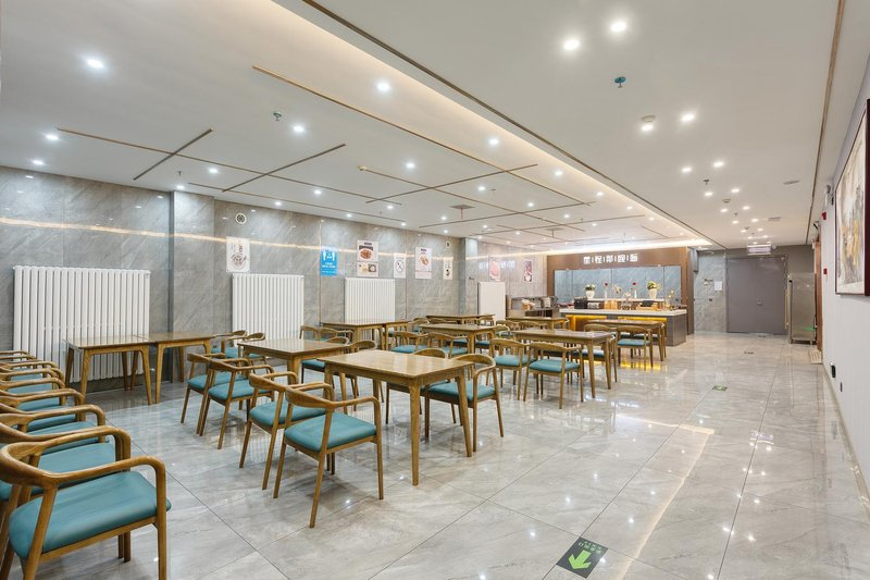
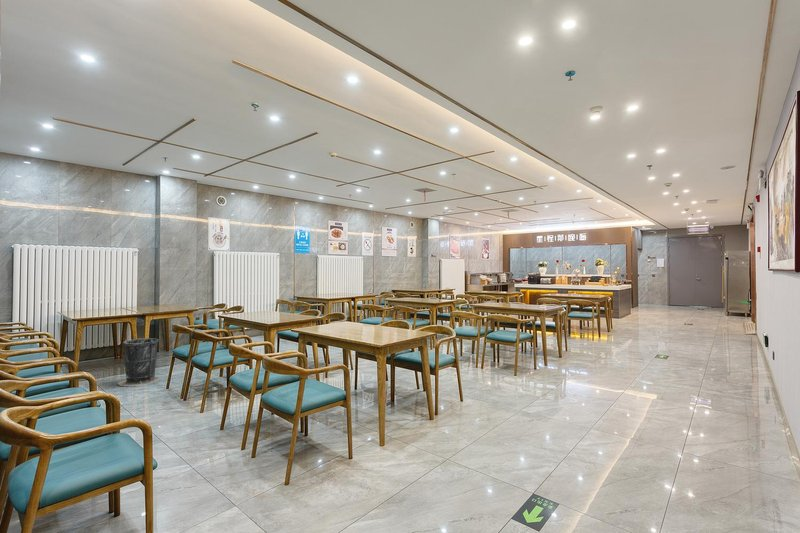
+ trash can (140, 360)
